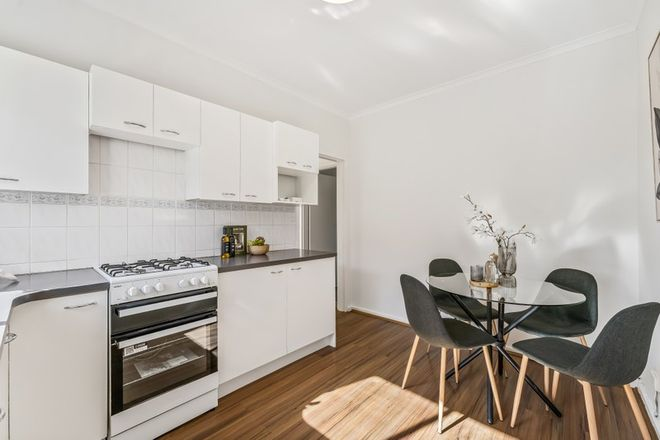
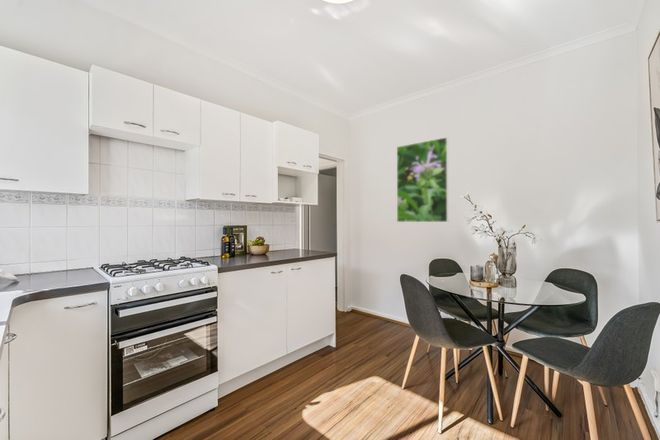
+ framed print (421, 182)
